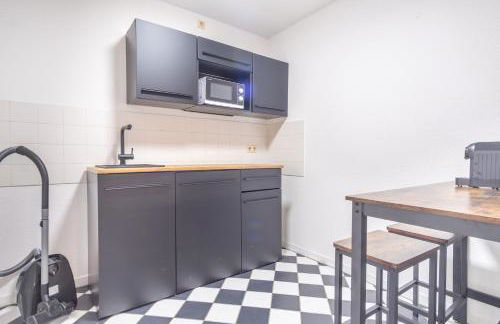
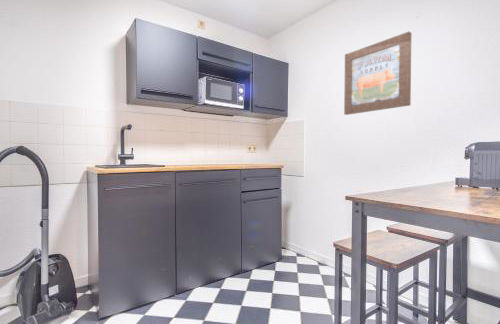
+ wall art (374, 77)
